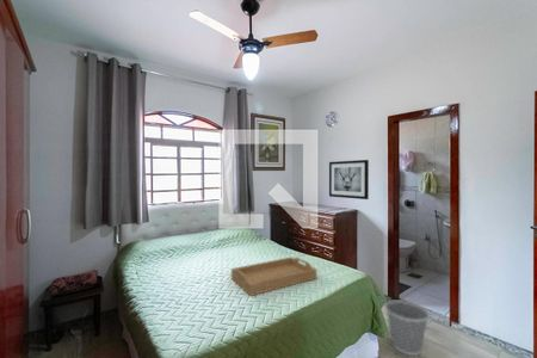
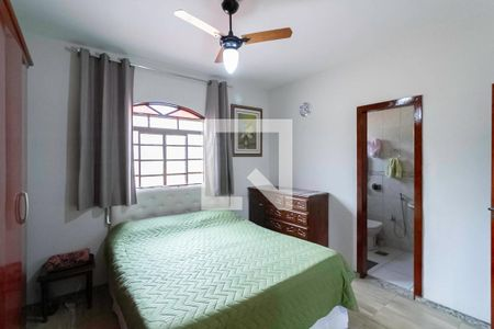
- serving tray (273, 272)
- wall art (347, 179)
- wastebasket (406, 327)
